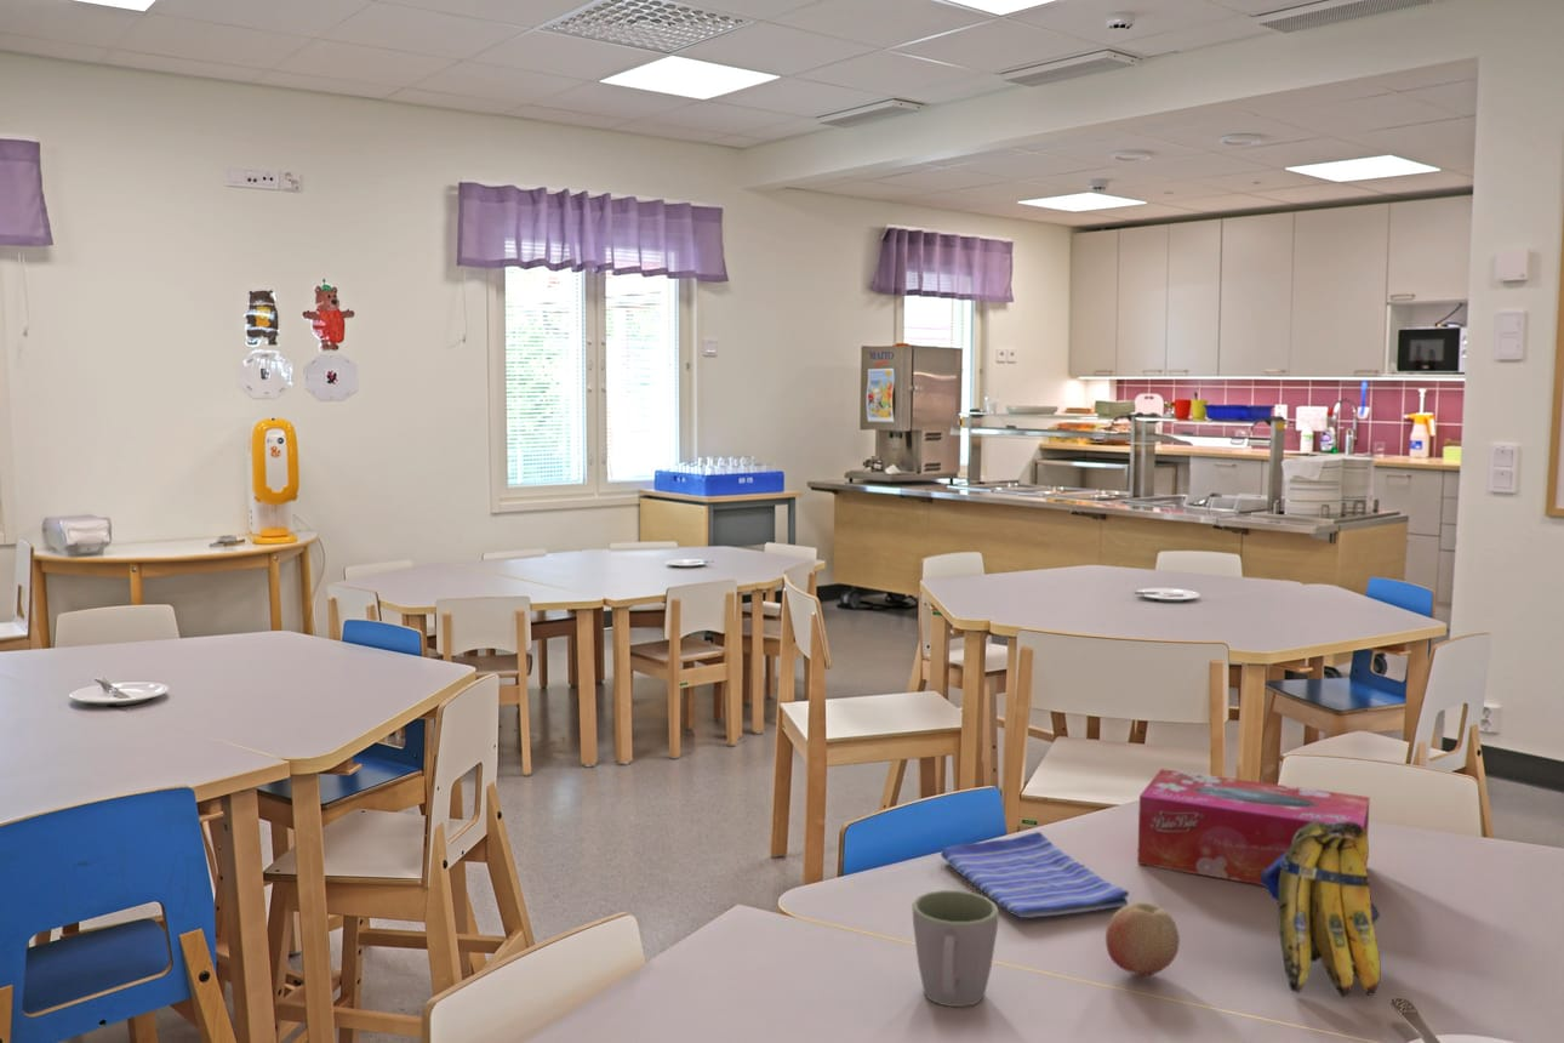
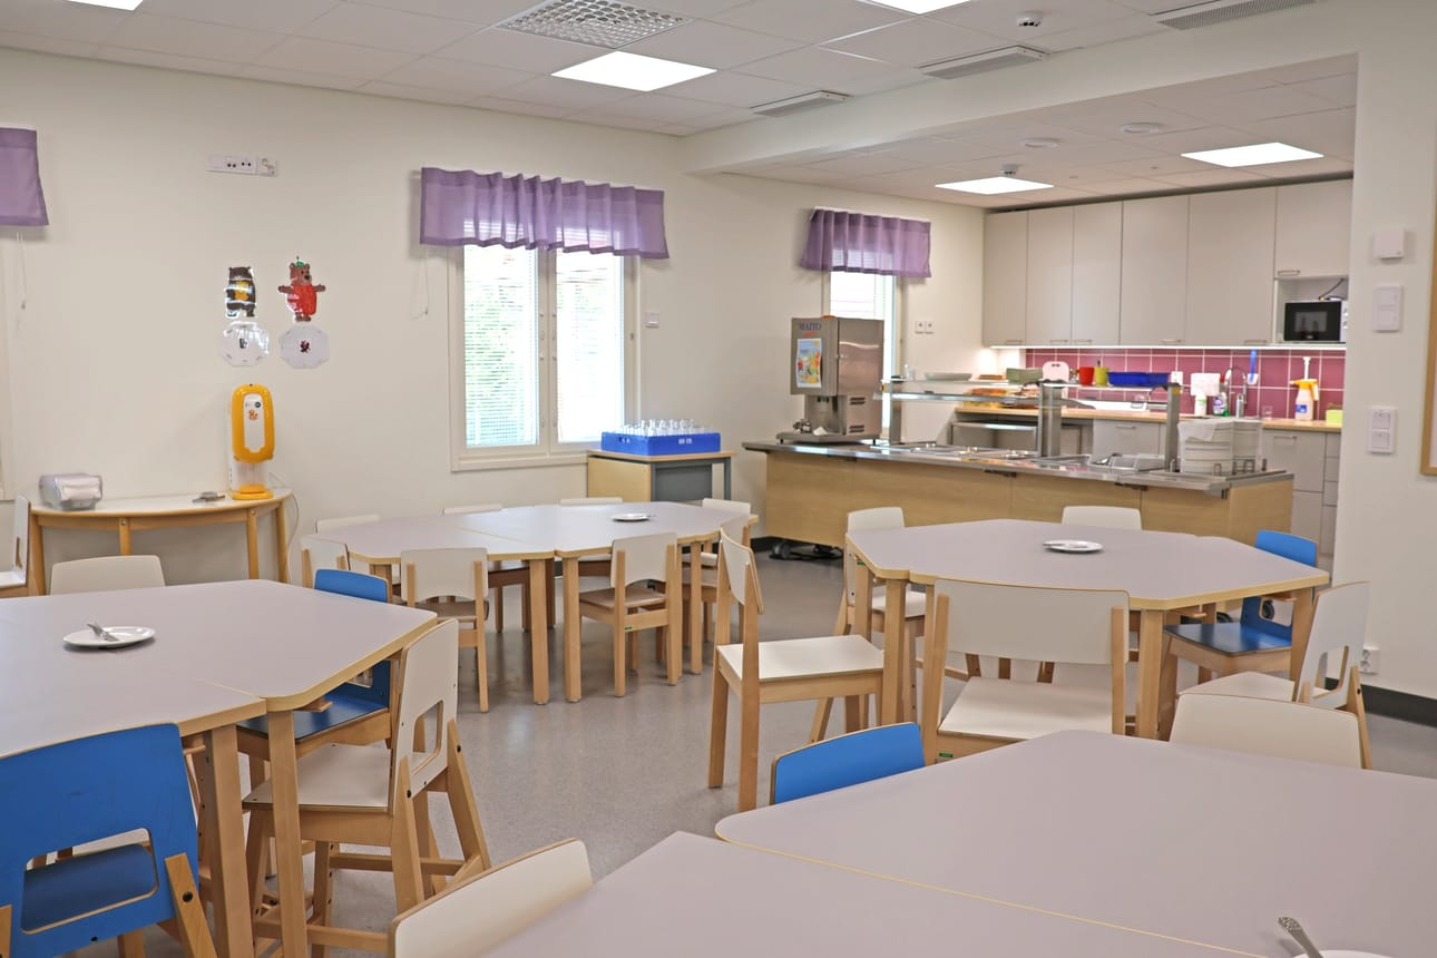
- banana (1330, 891)
- mug (952, 956)
- dish towel (1029, 872)
- fruit (1142, 940)
- tissue box (1252, 830)
